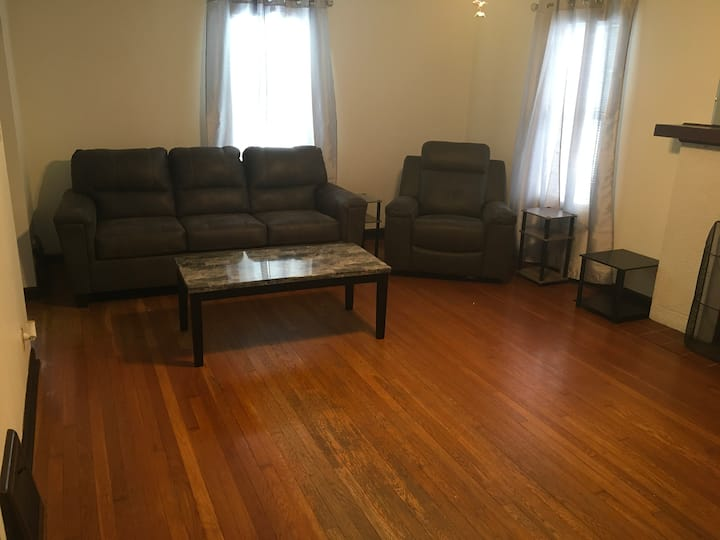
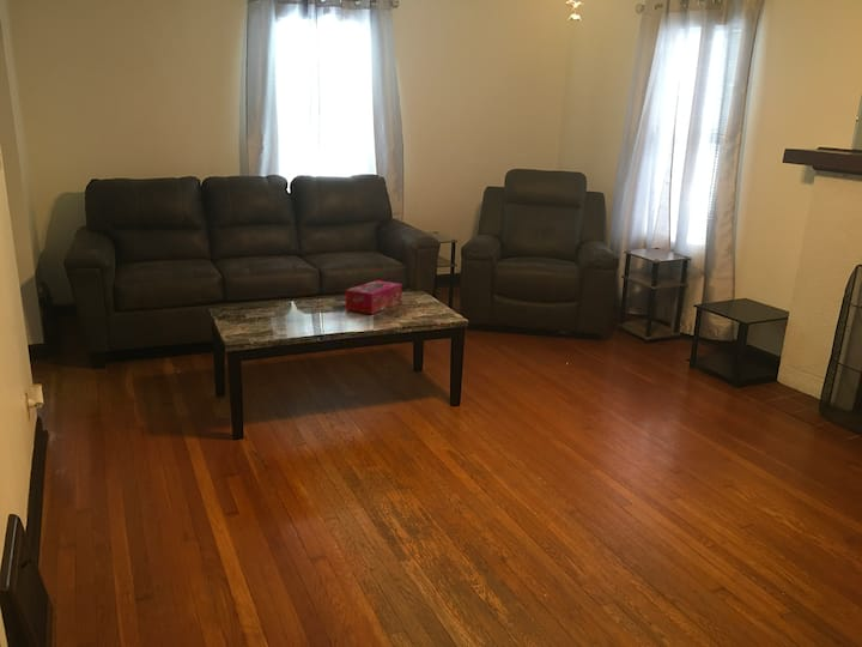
+ tissue box (374, 296)
